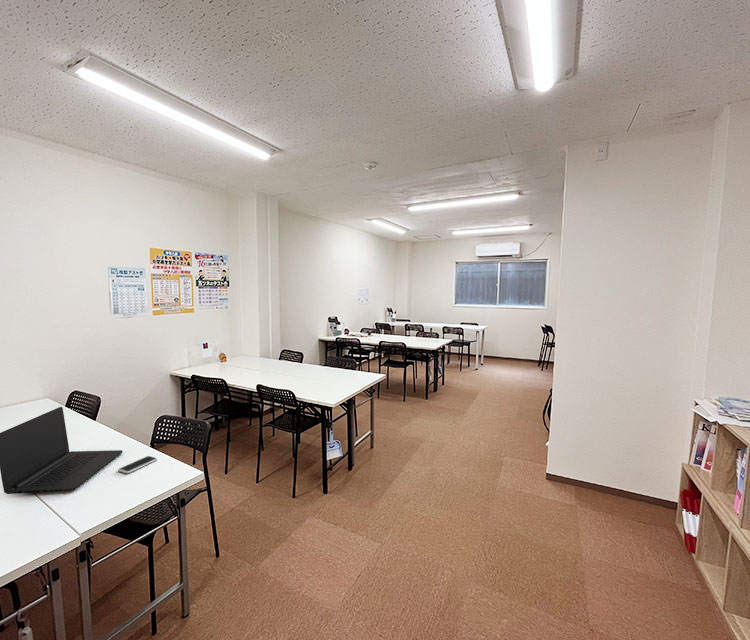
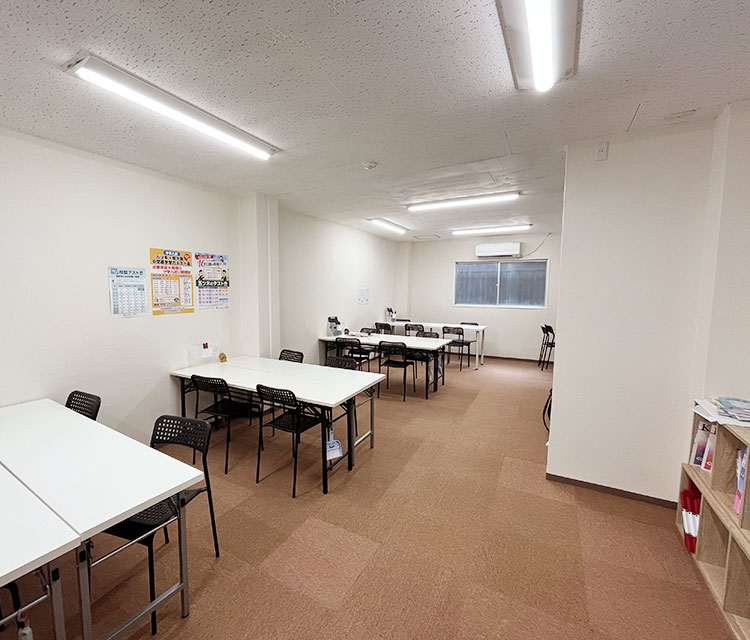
- smartphone (138, 464)
- laptop (66, 445)
